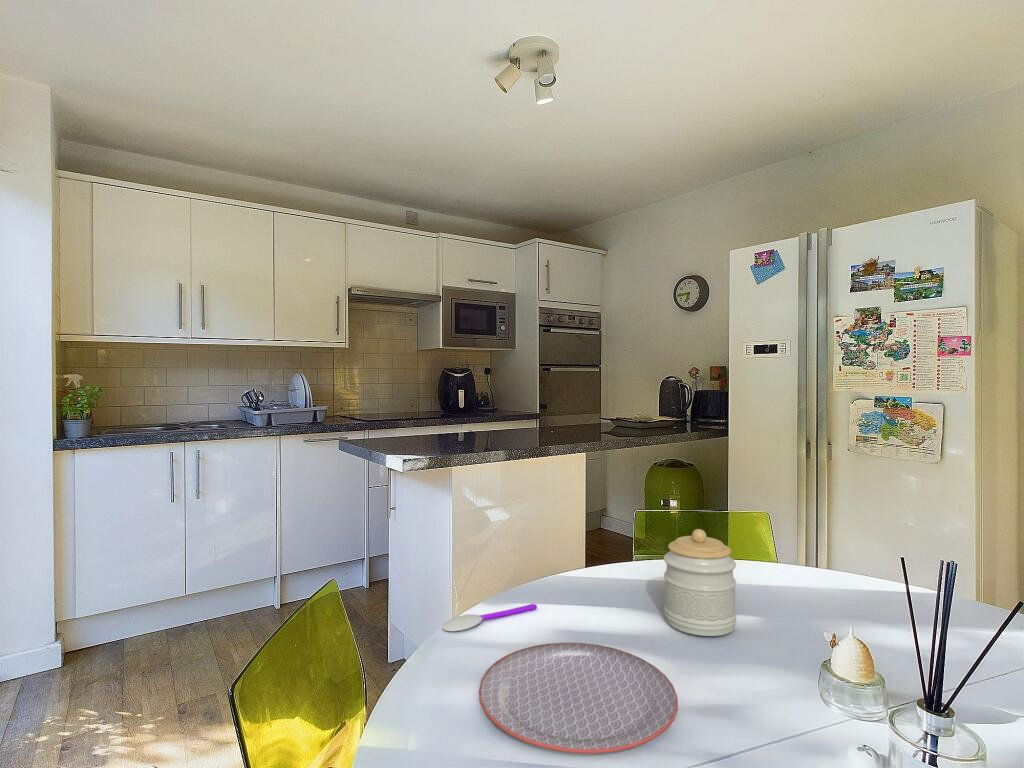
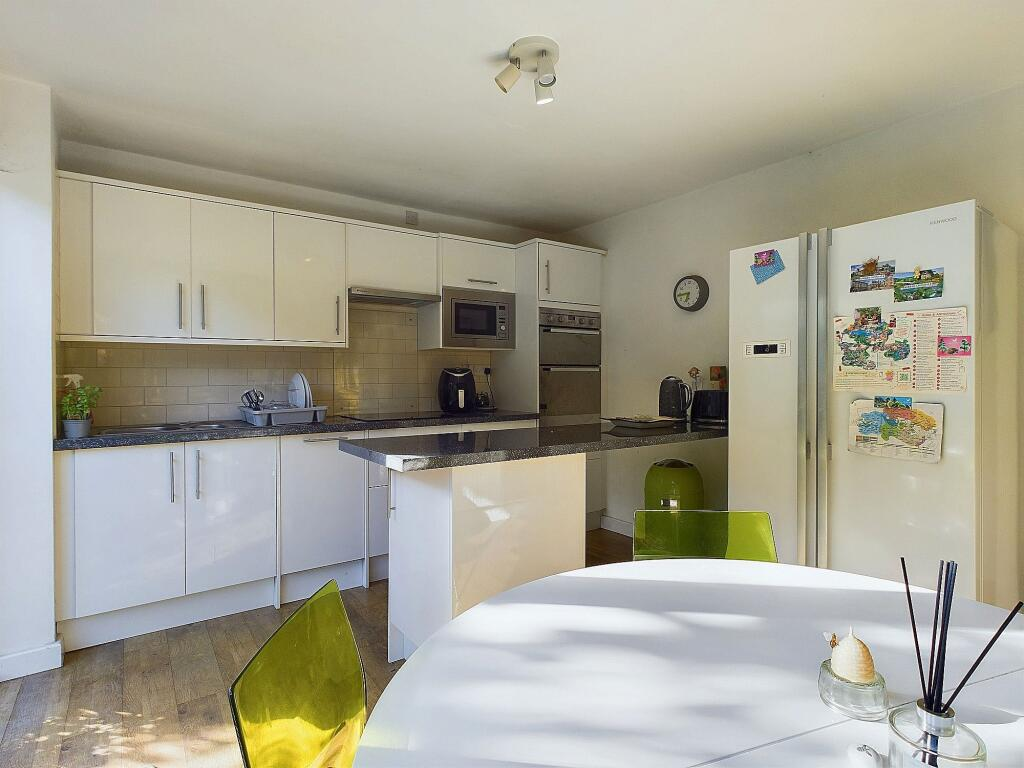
- plate (576, 694)
- jar (699, 576)
- spoon (491, 615)
